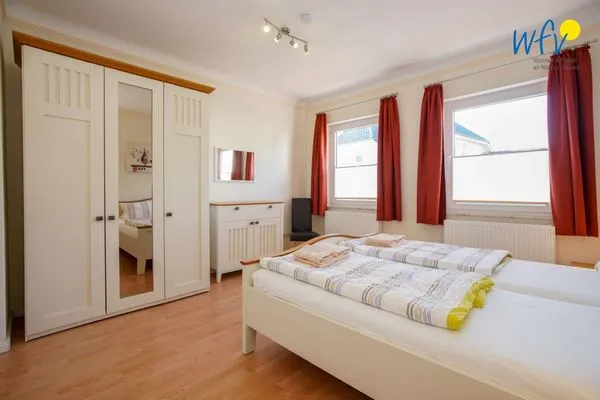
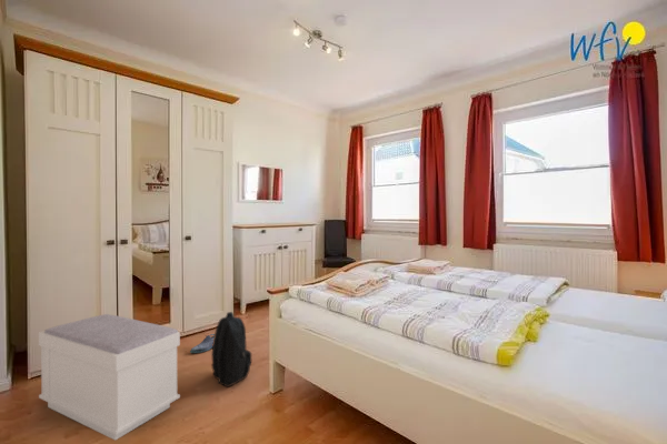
+ shoe (206, 342)
+ backpack (230, 344)
+ bench (110, 366)
